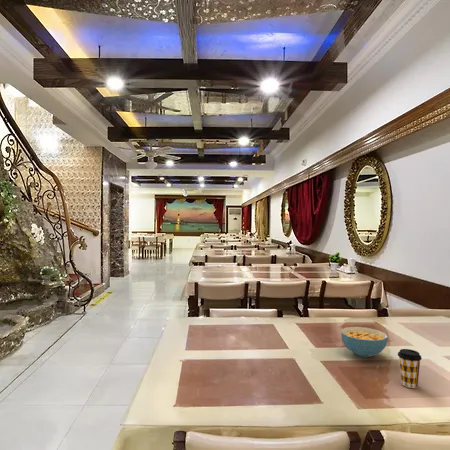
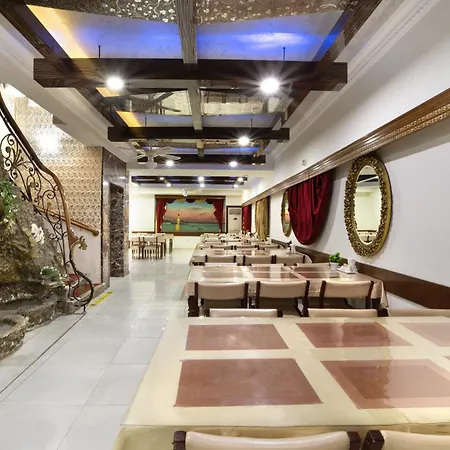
- coffee cup (409, 368)
- cereal bowl (363, 344)
